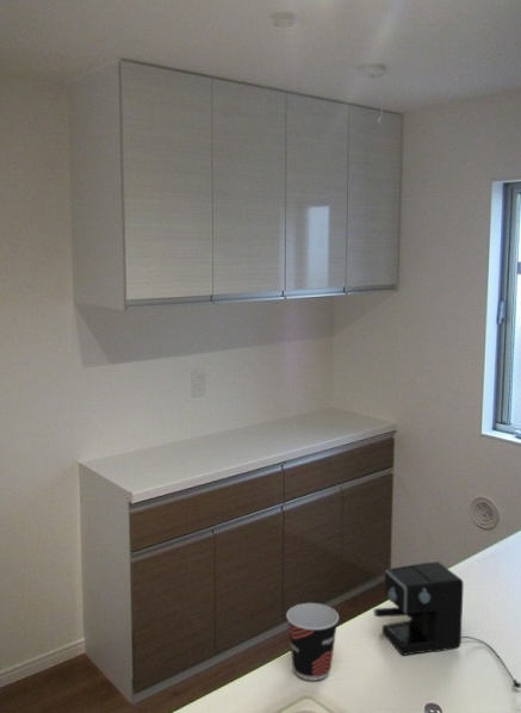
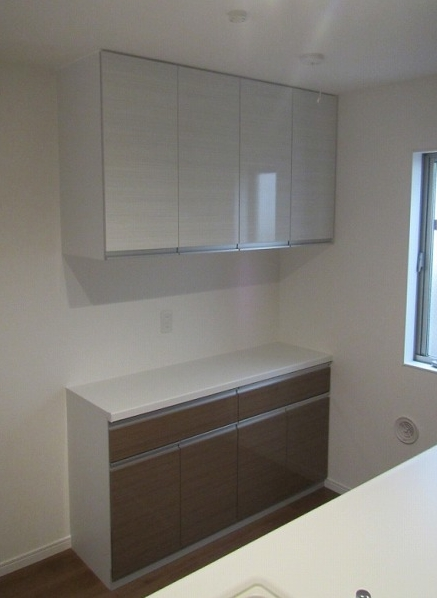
- coffee maker (445, 624)
- cup (311, 643)
